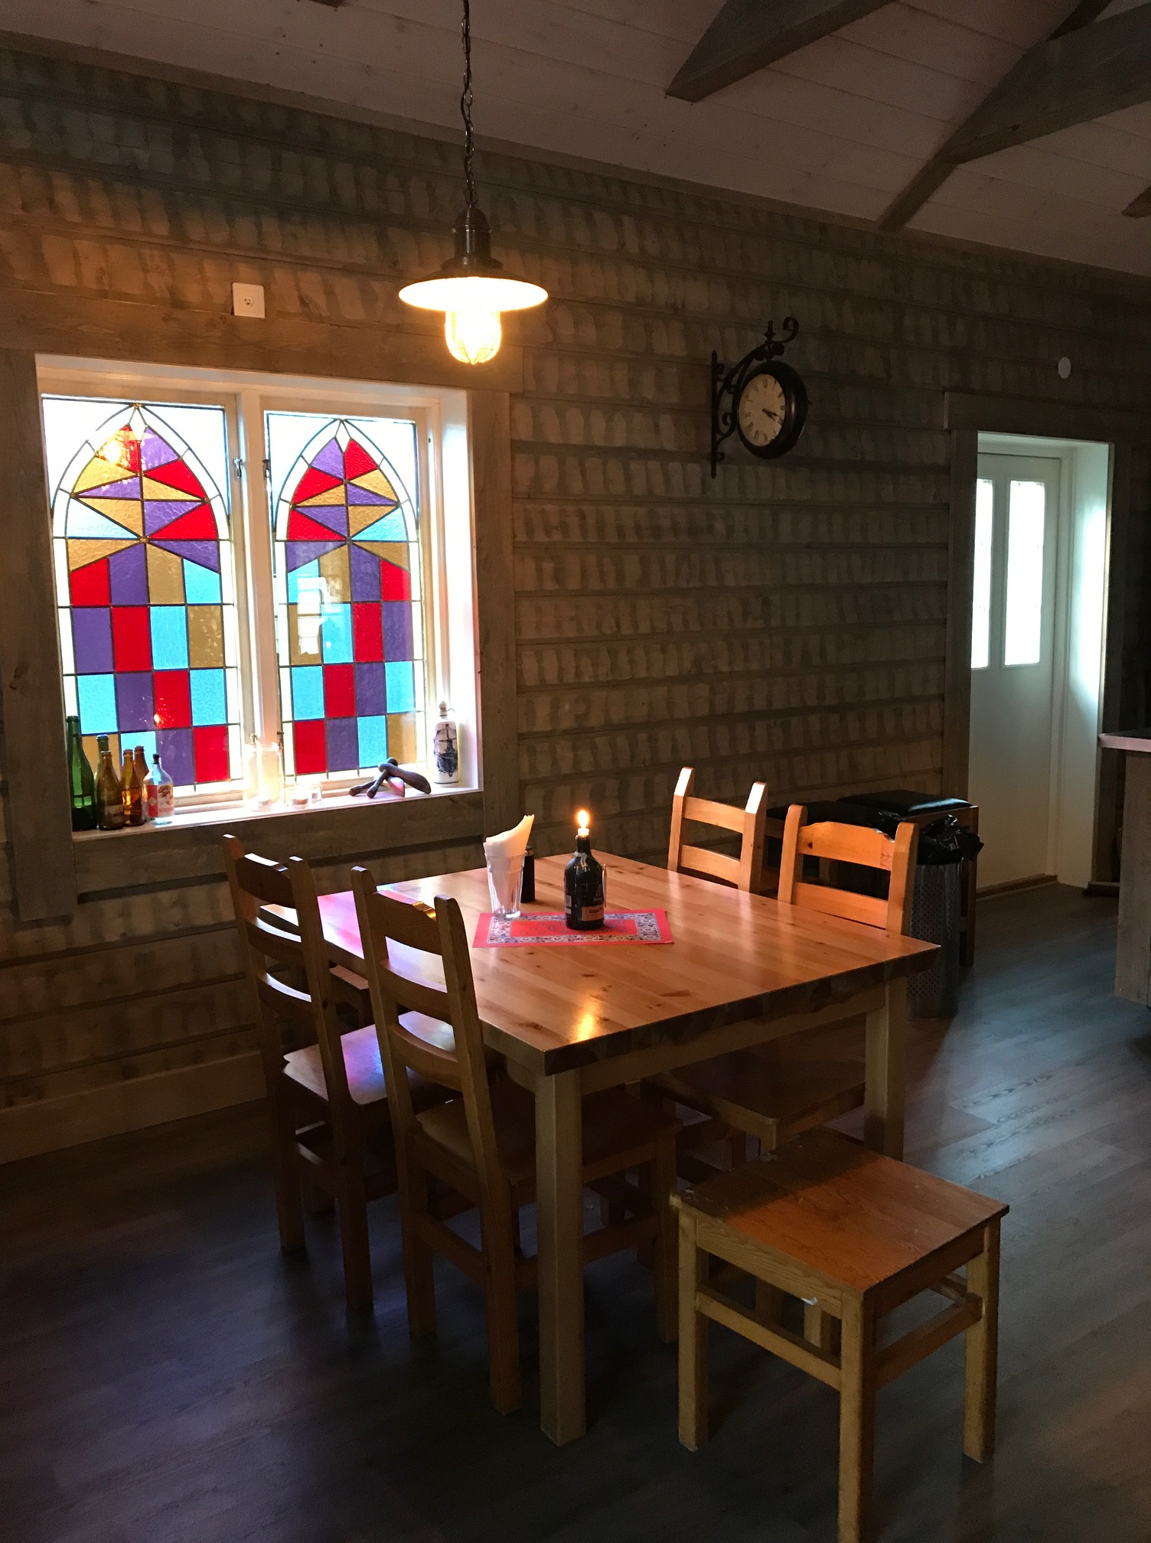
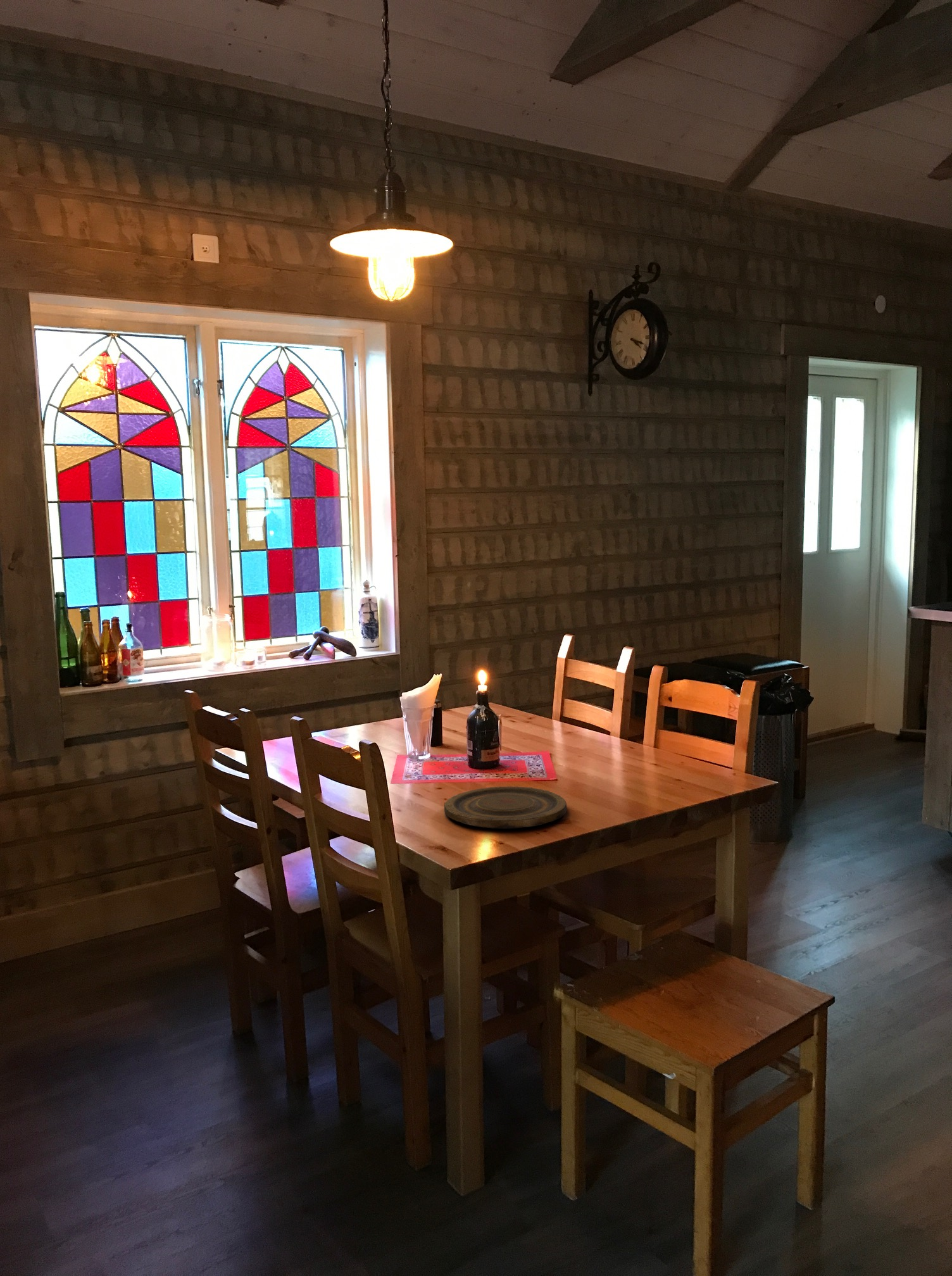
+ plate (505, 806)
